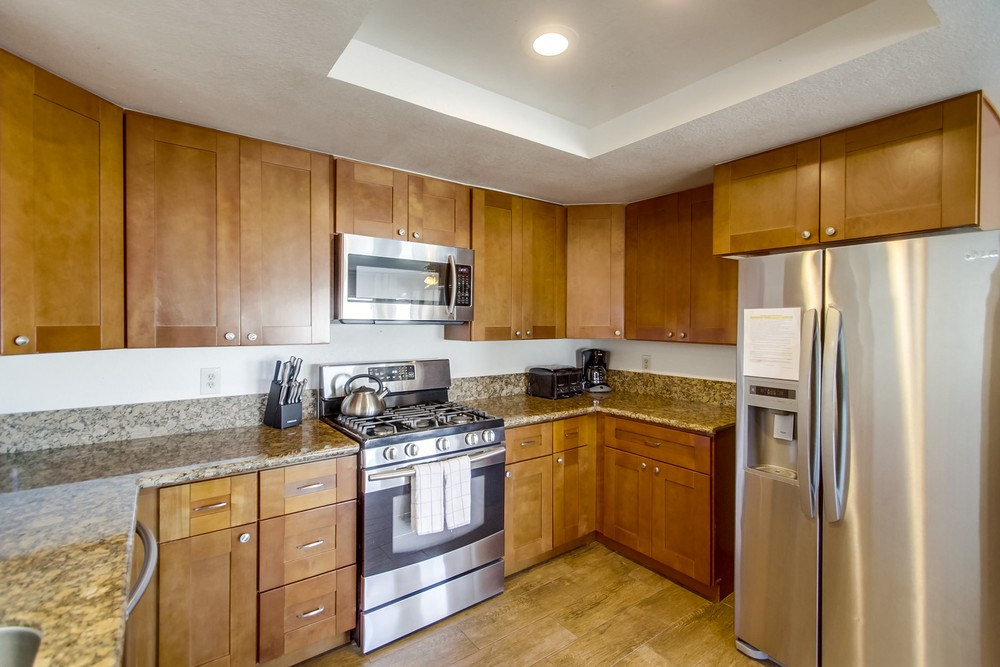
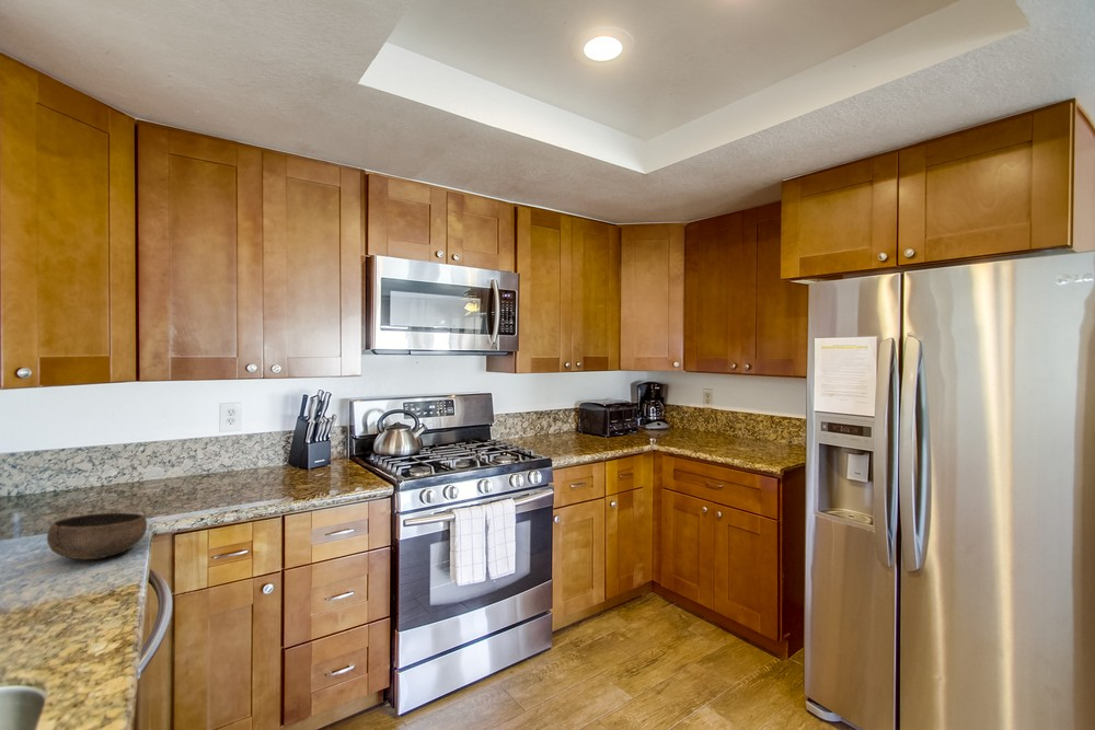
+ bowl (99, 535)
